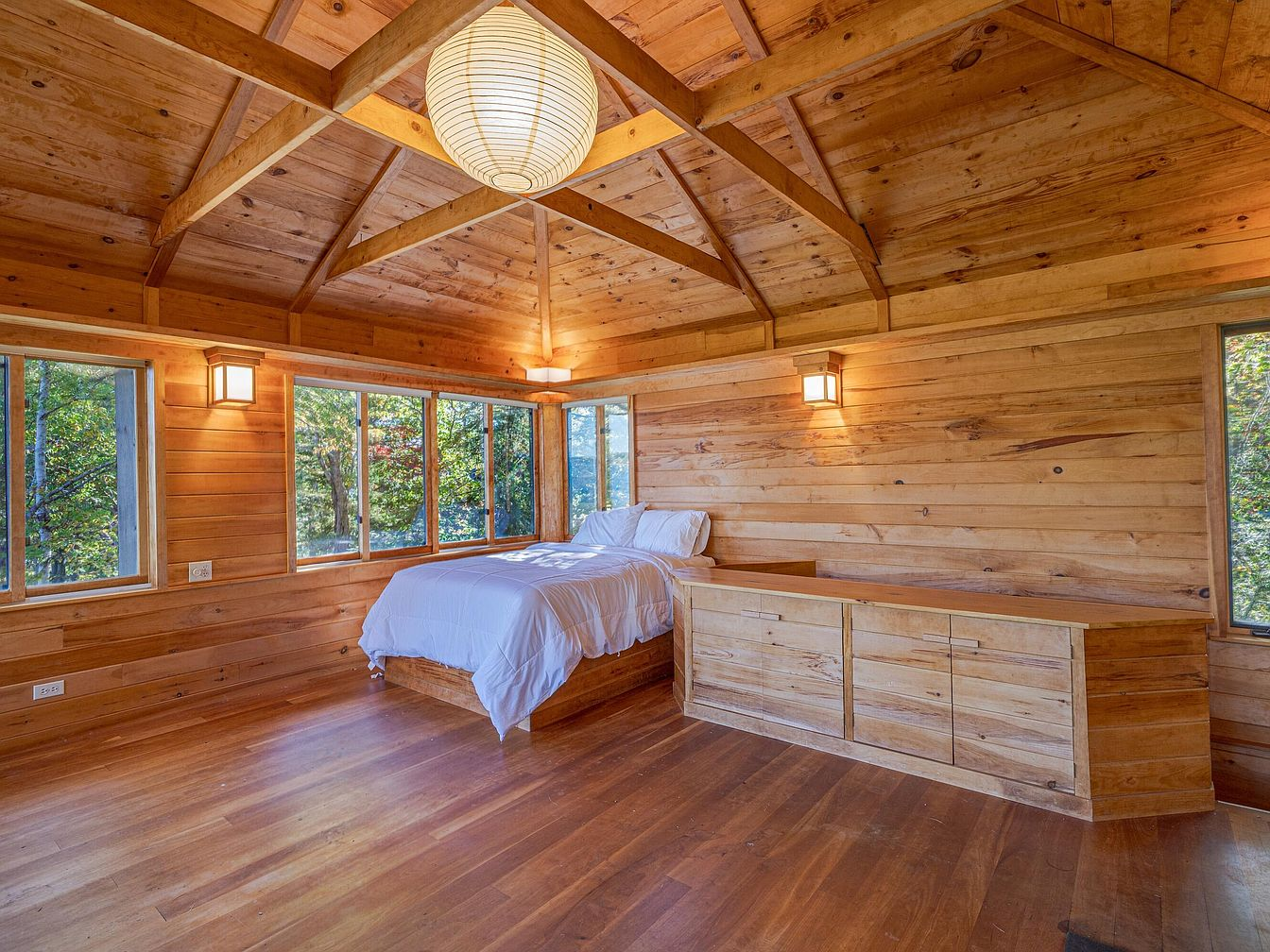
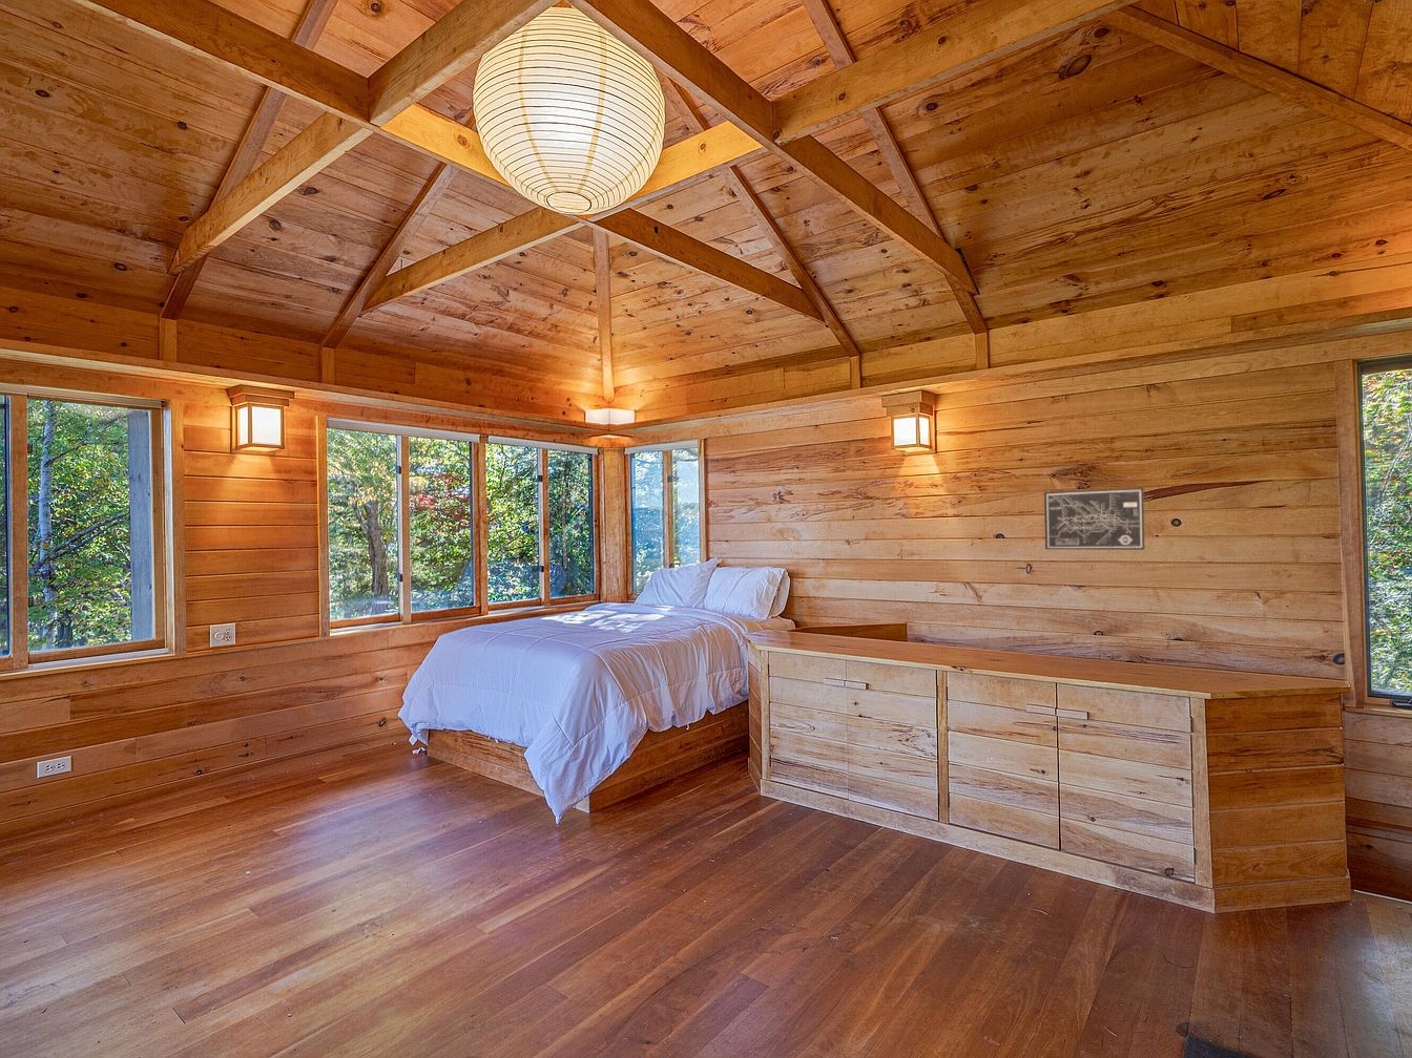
+ wall art (1092, 520)
